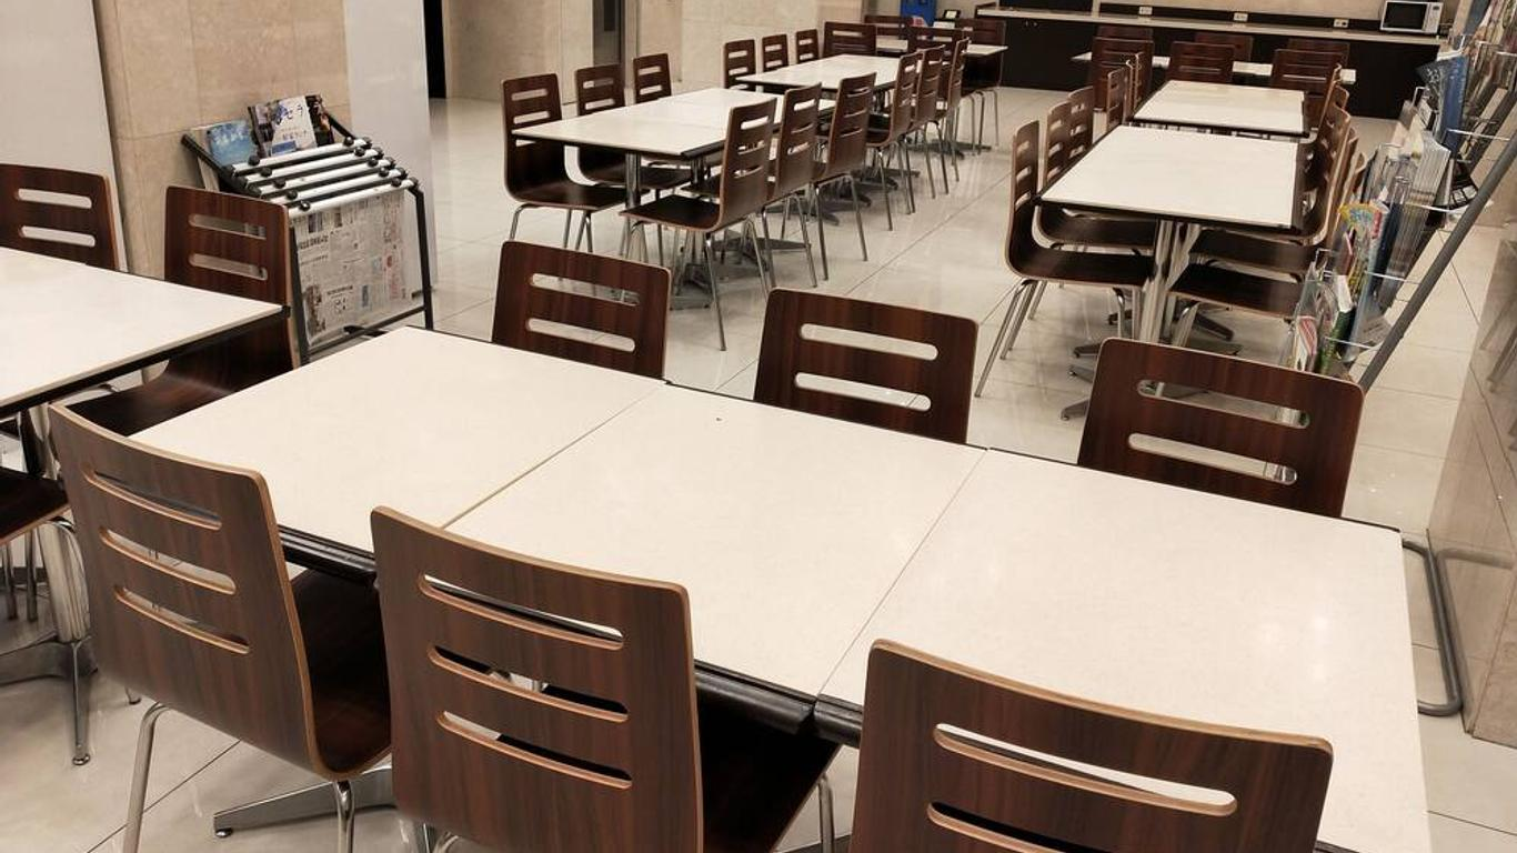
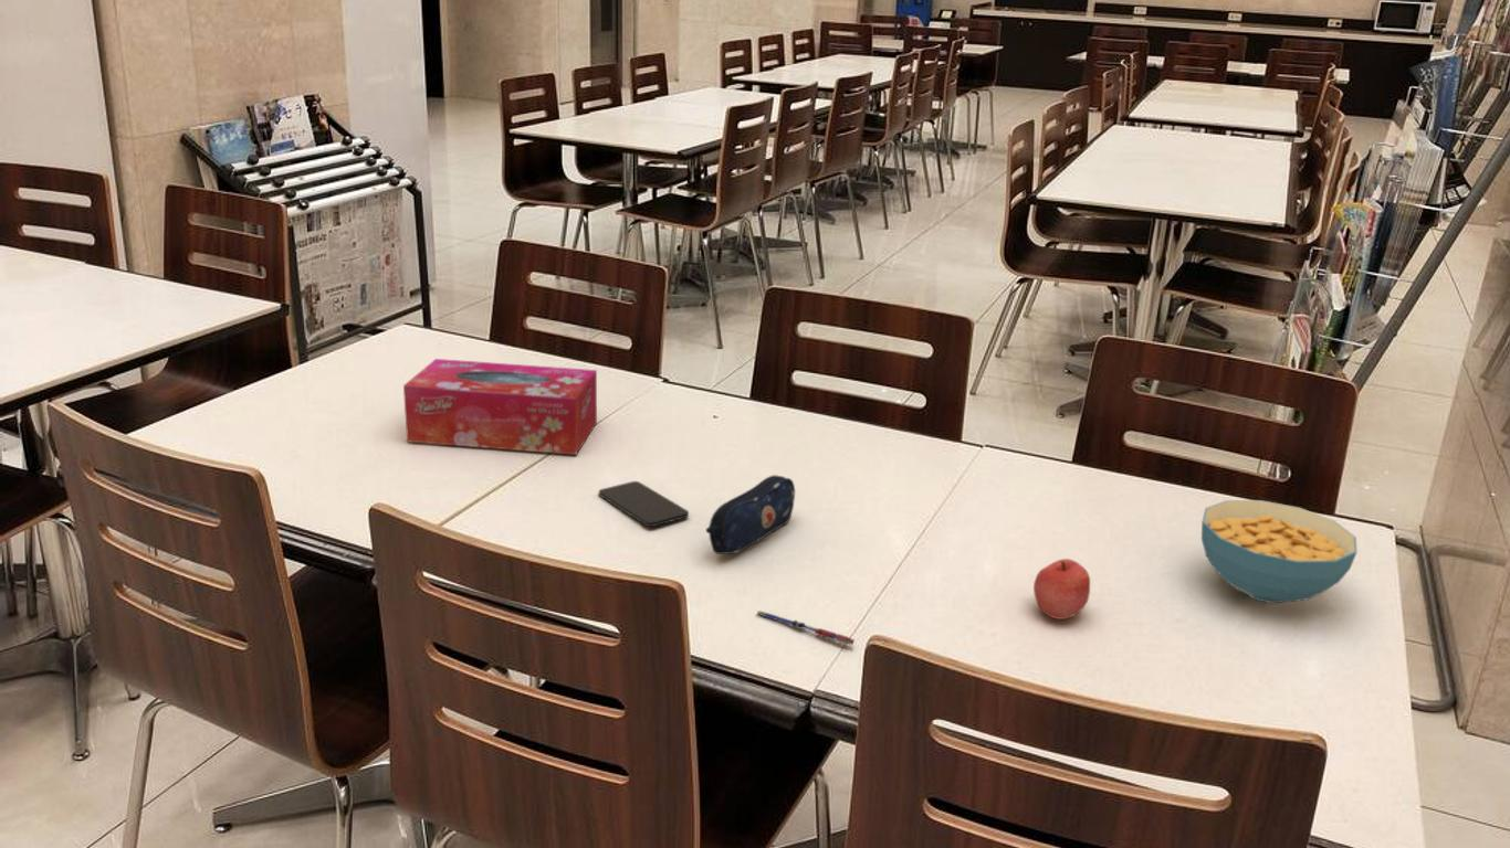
+ pencil case (754, 515)
+ apple (1062, 585)
+ smartphone (642, 502)
+ cereal bowl (1271, 561)
+ tissue box (503, 404)
+ pen (804, 625)
